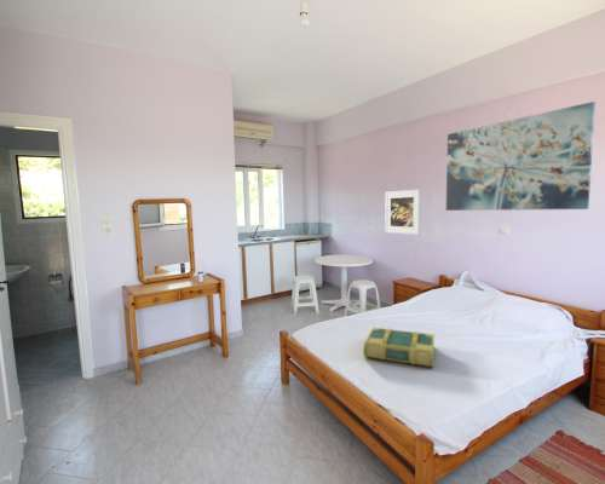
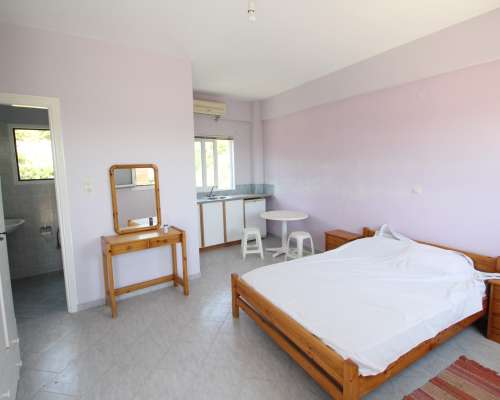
- wall art (507, 166)
- book (399, 345)
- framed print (402, 212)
